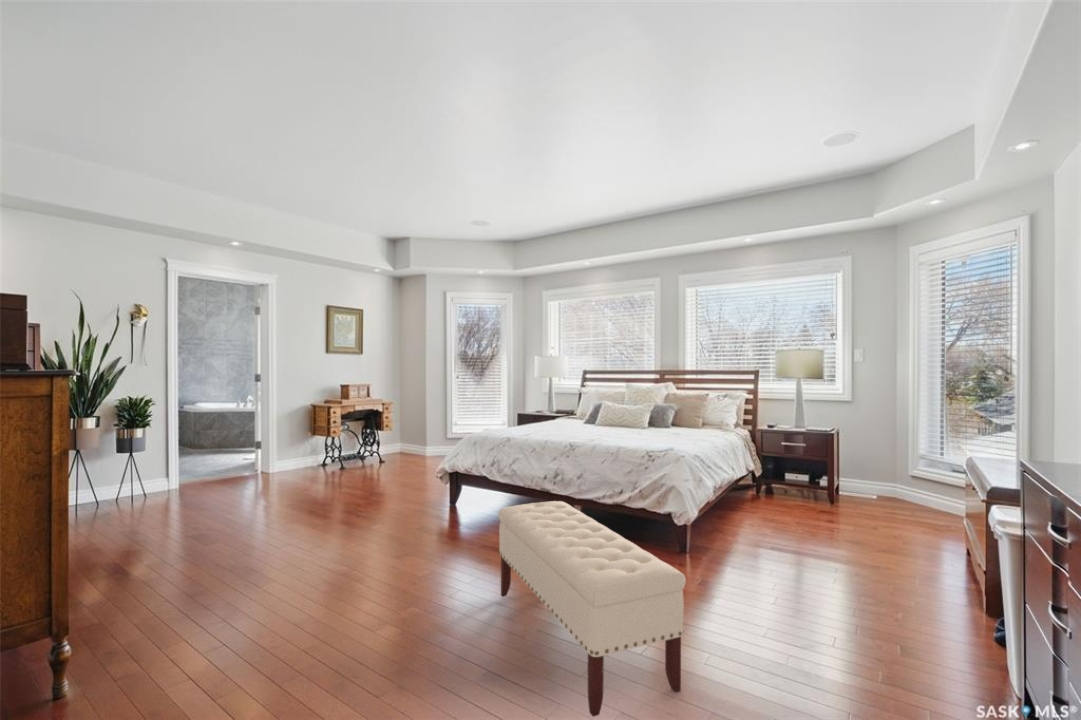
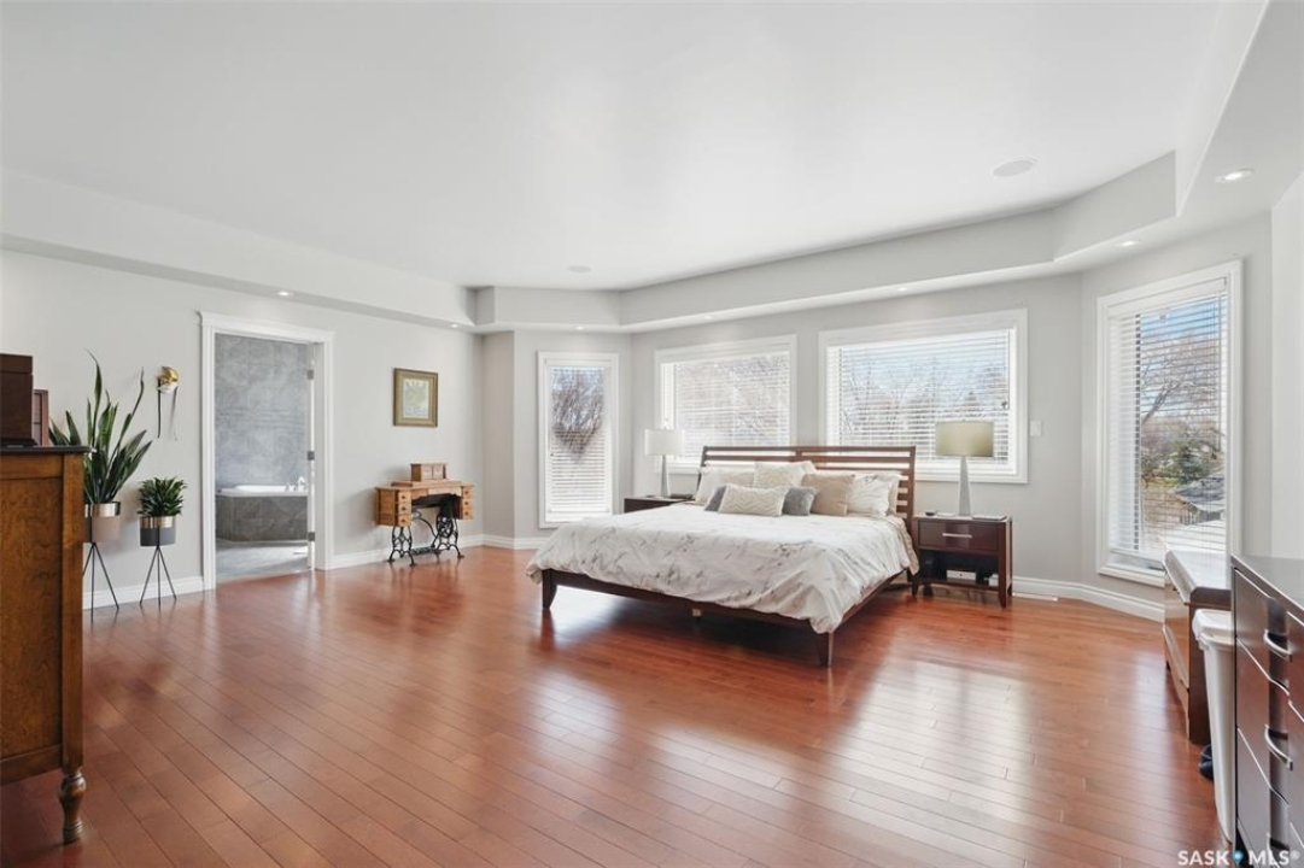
- bench (575, 583)
